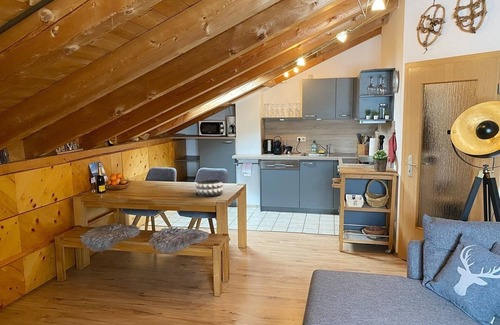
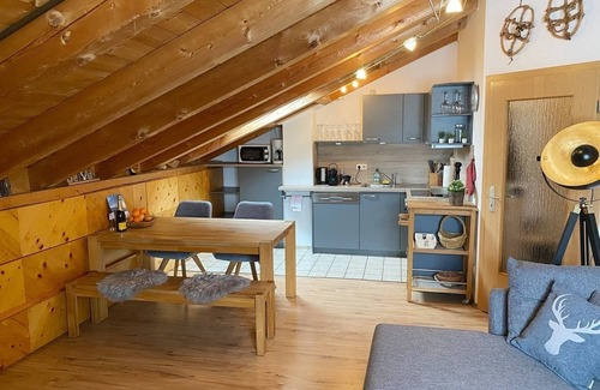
- decorative bowl (209, 187)
